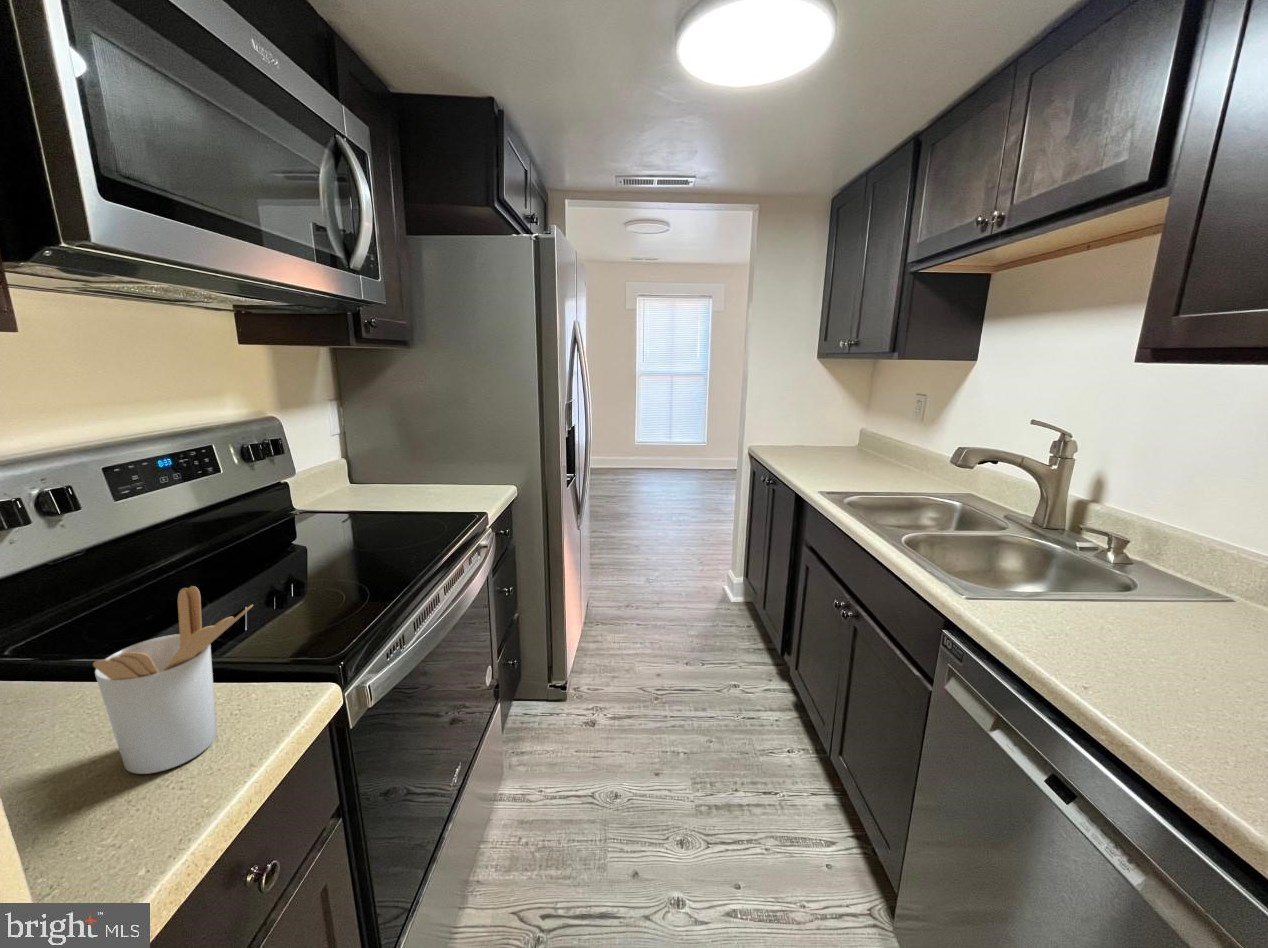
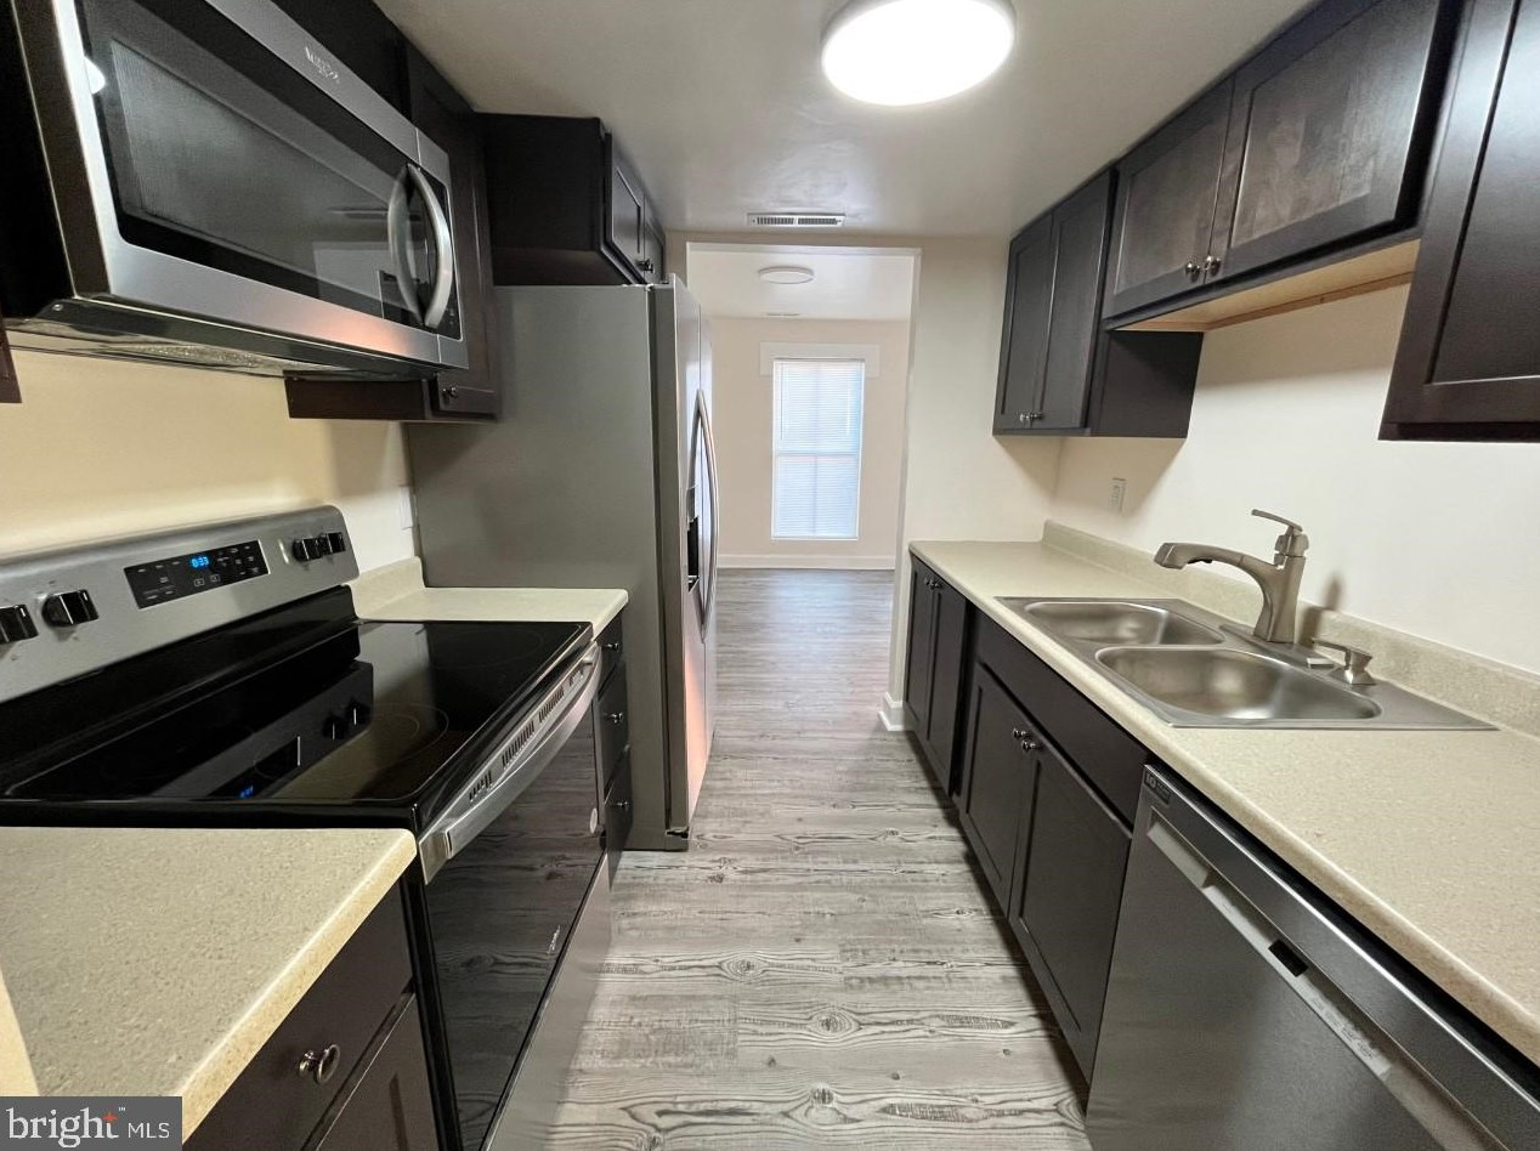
- utensil holder (183, 679)
